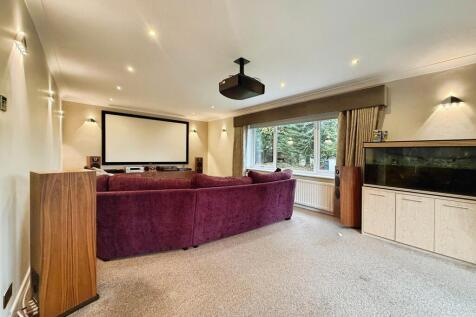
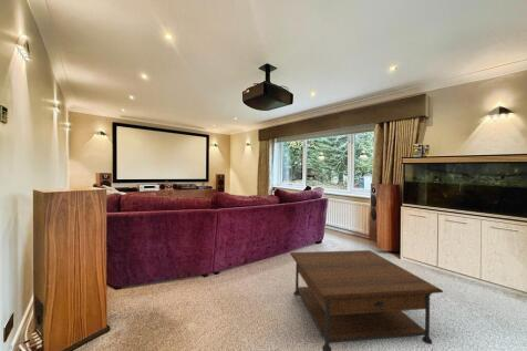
+ coffee table (351, 290)
